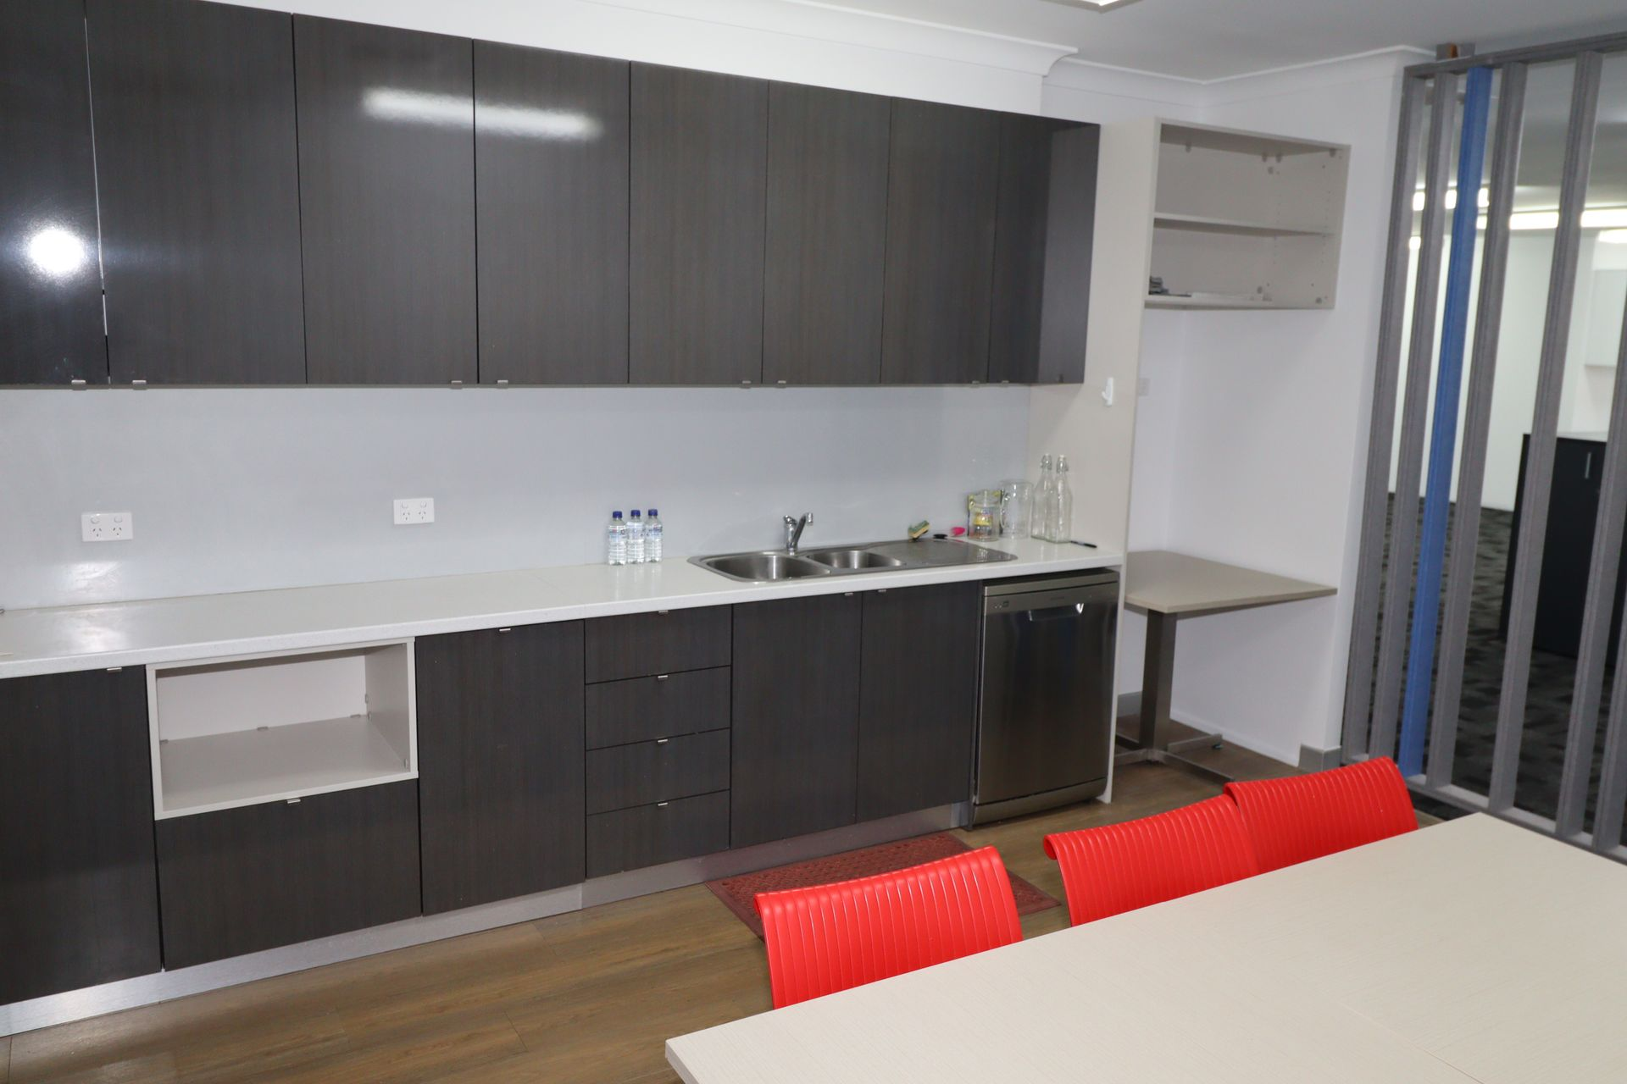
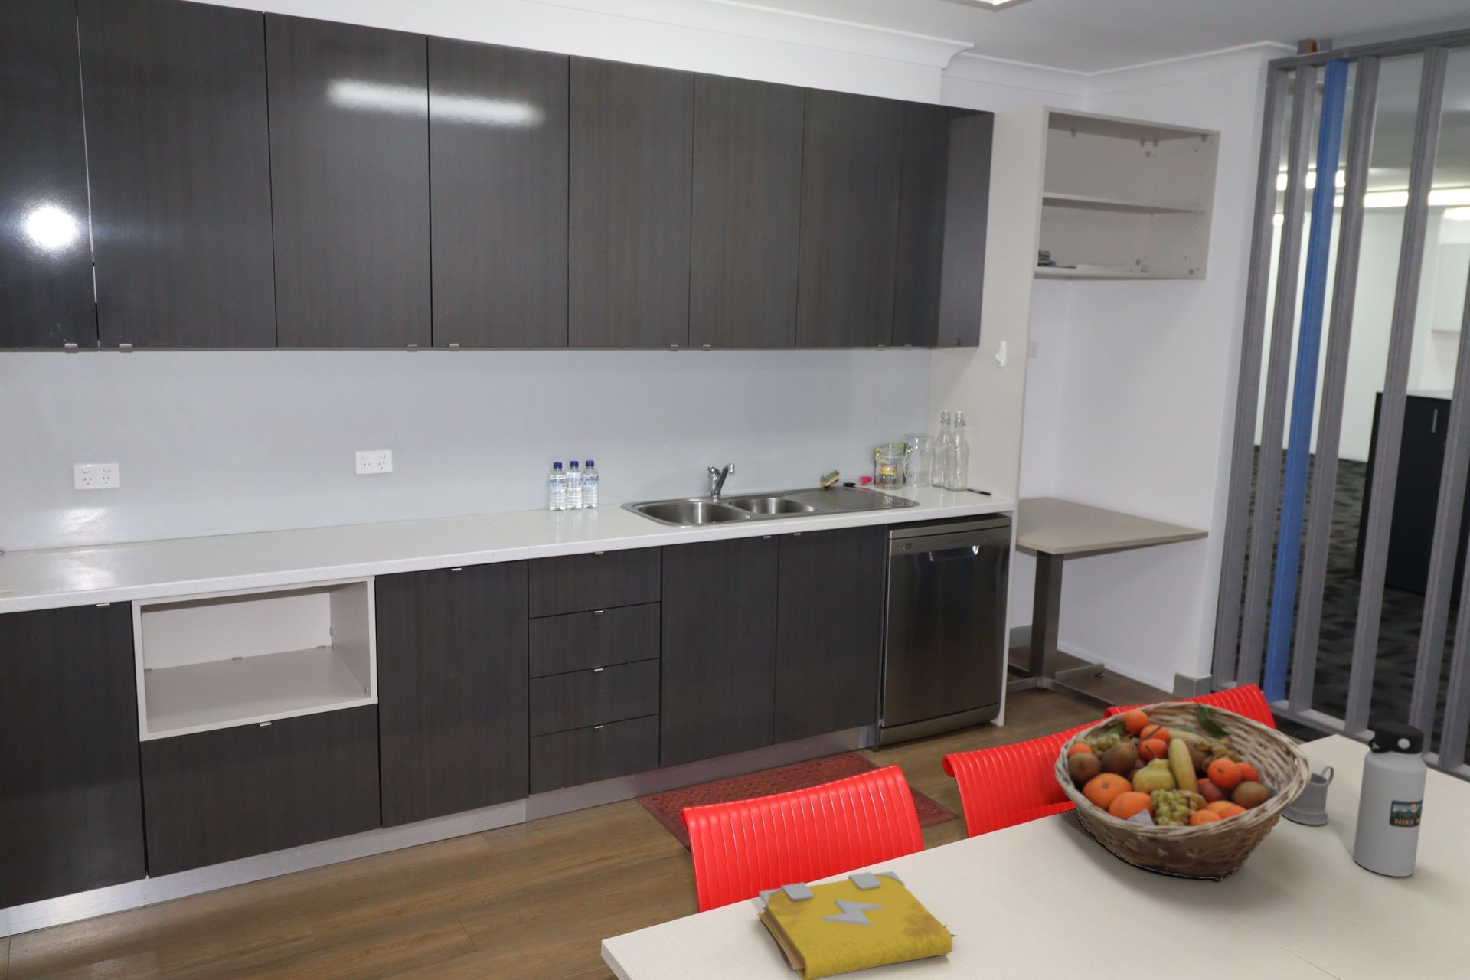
+ fruit basket (1174, 782)
+ mug (1310, 792)
+ spell book (858, 921)
+ water bottle (1391, 796)
